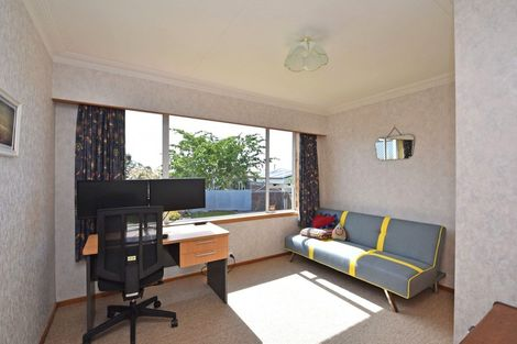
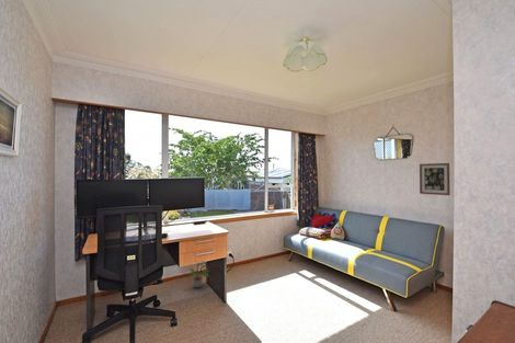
+ wall art (434, 179)
+ potted plant (203, 268)
